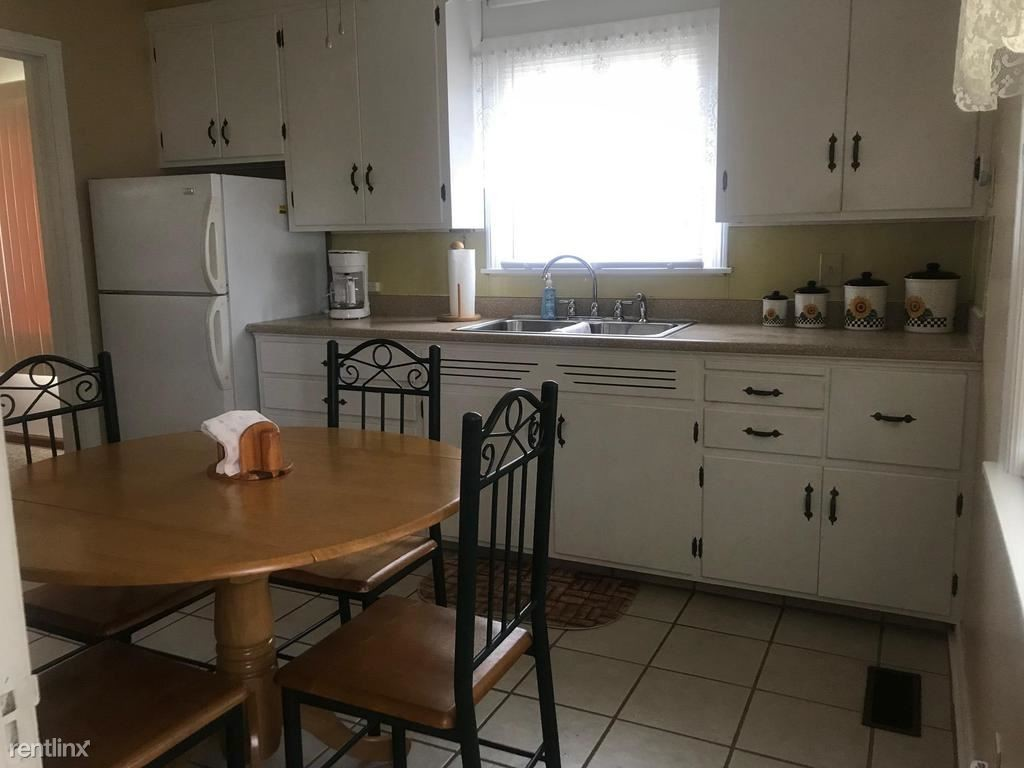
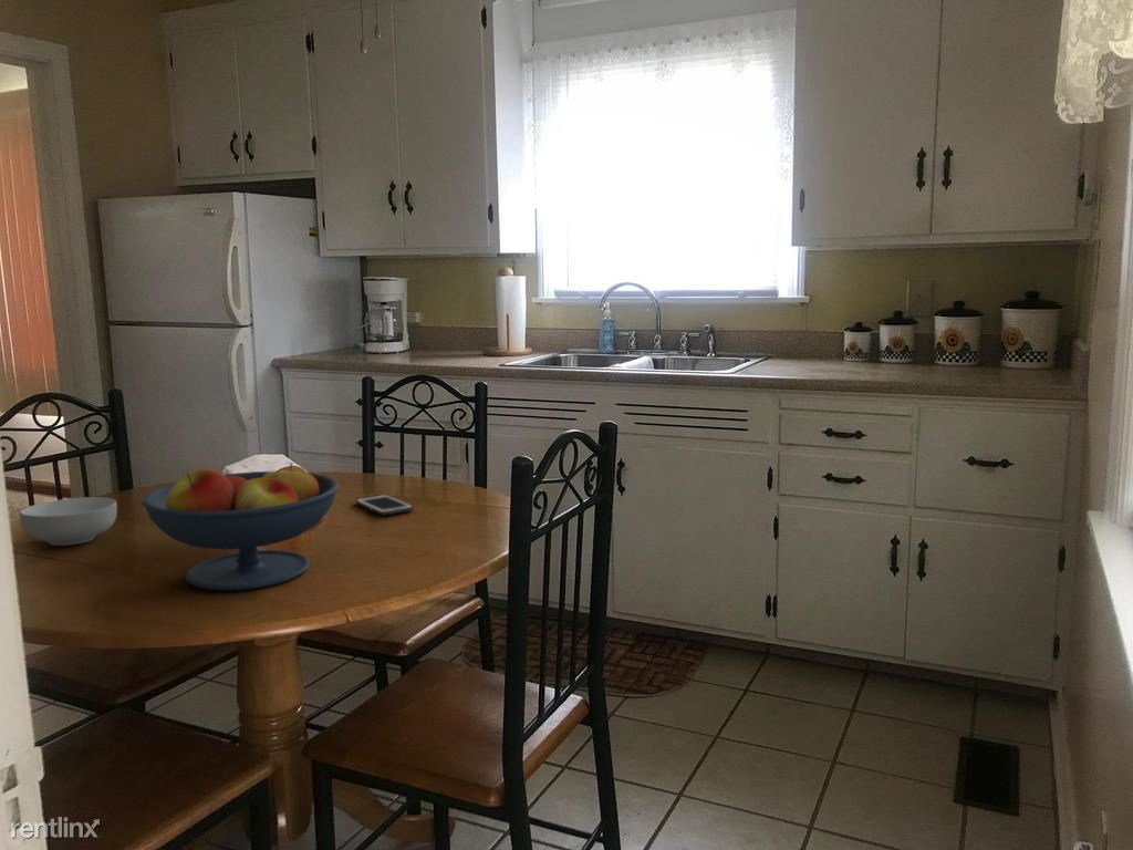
+ cereal bowl (70, 522)
+ cell phone (384, 505)
+ fruit bowl (245, 516)
